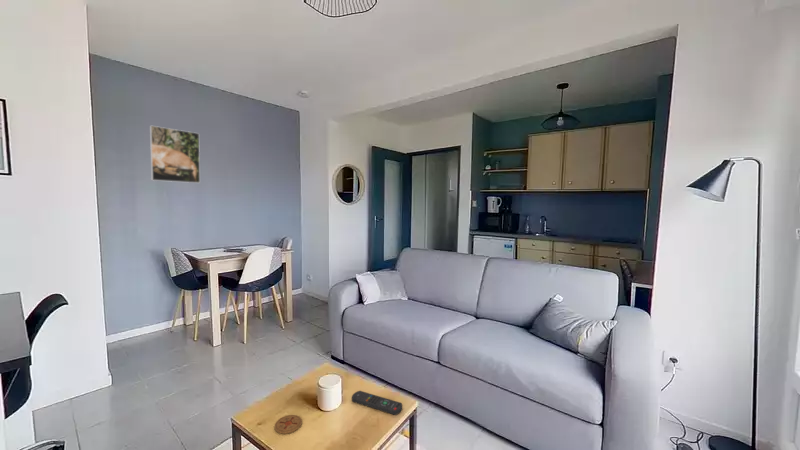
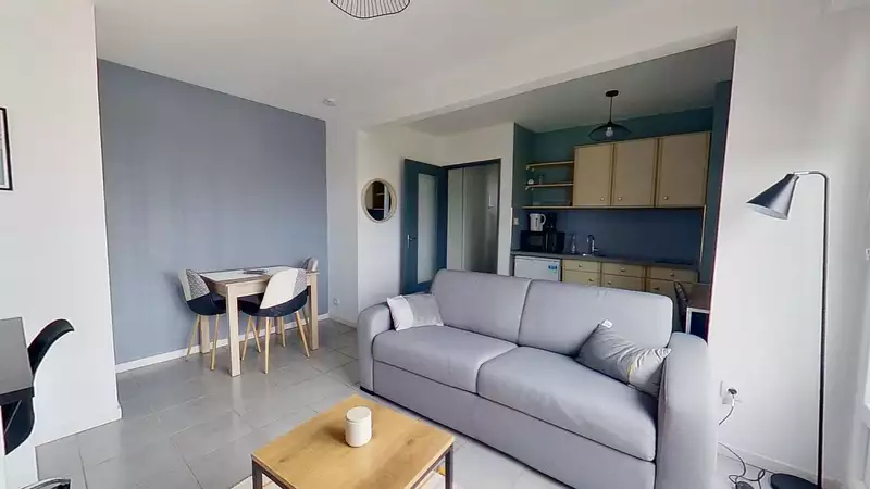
- remote control (376, 402)
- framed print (176, 155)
- coaster (288, 423)
